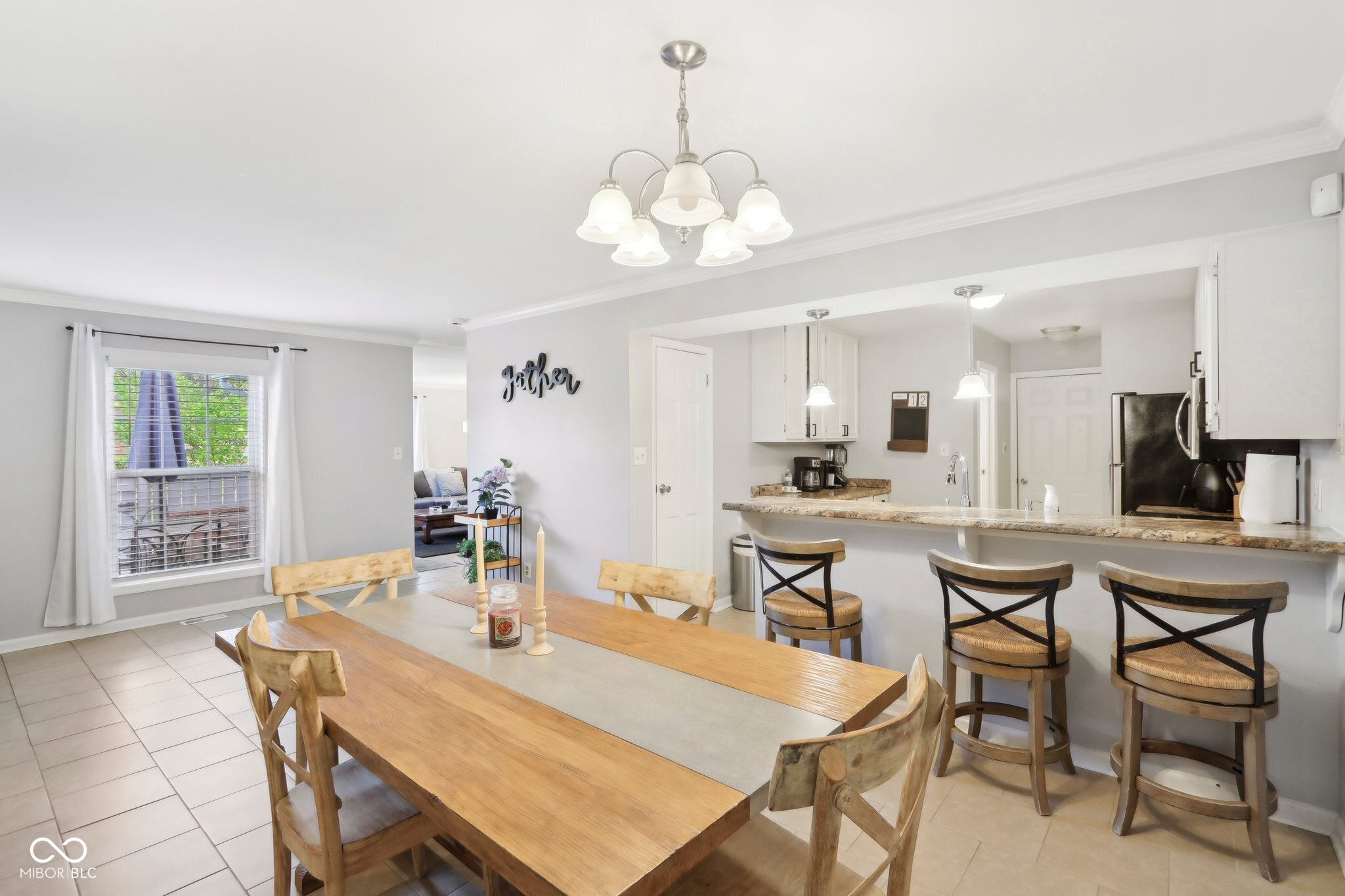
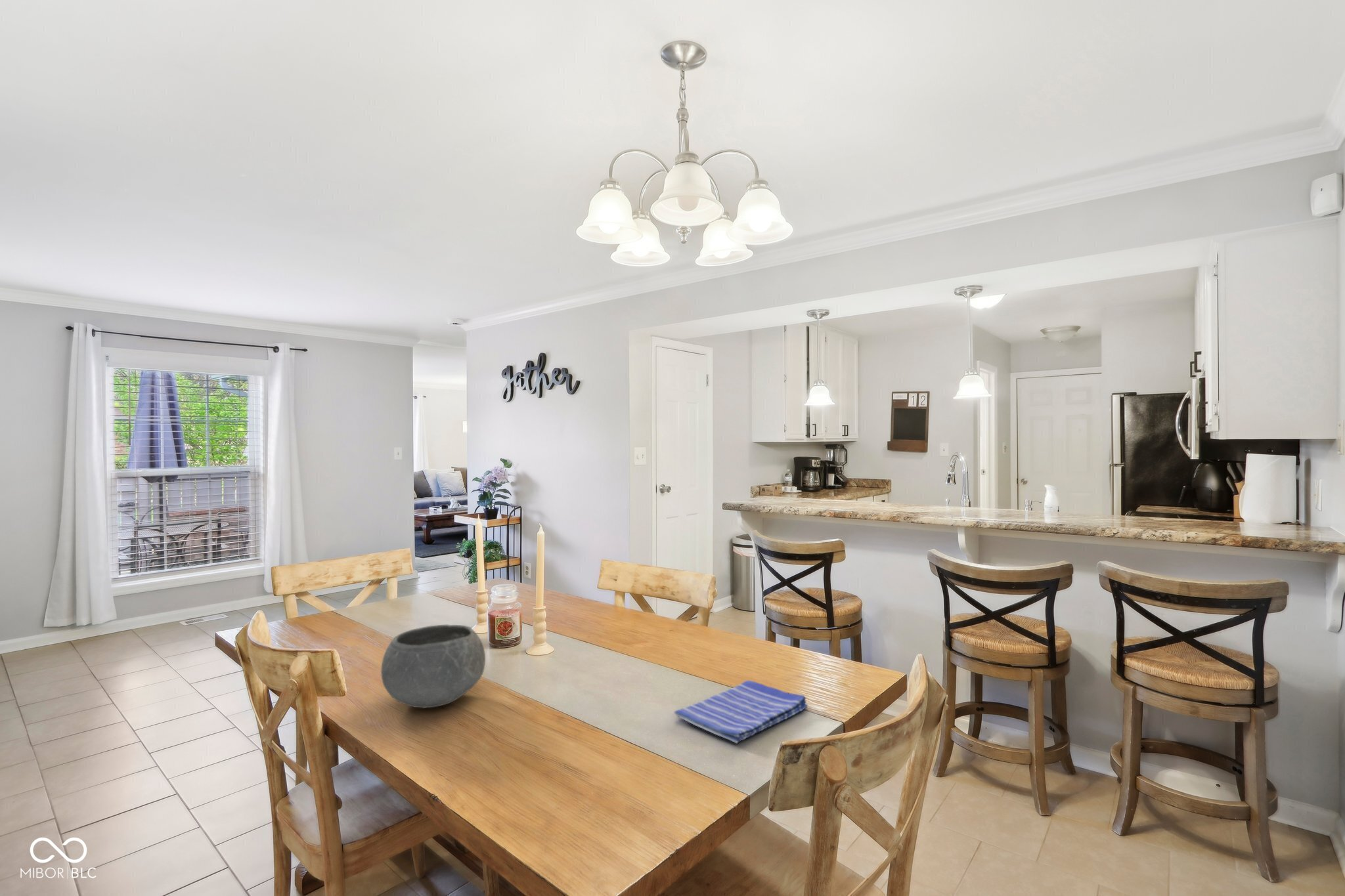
+ dish towel (743, 706)
+ bowl (435, 667)
